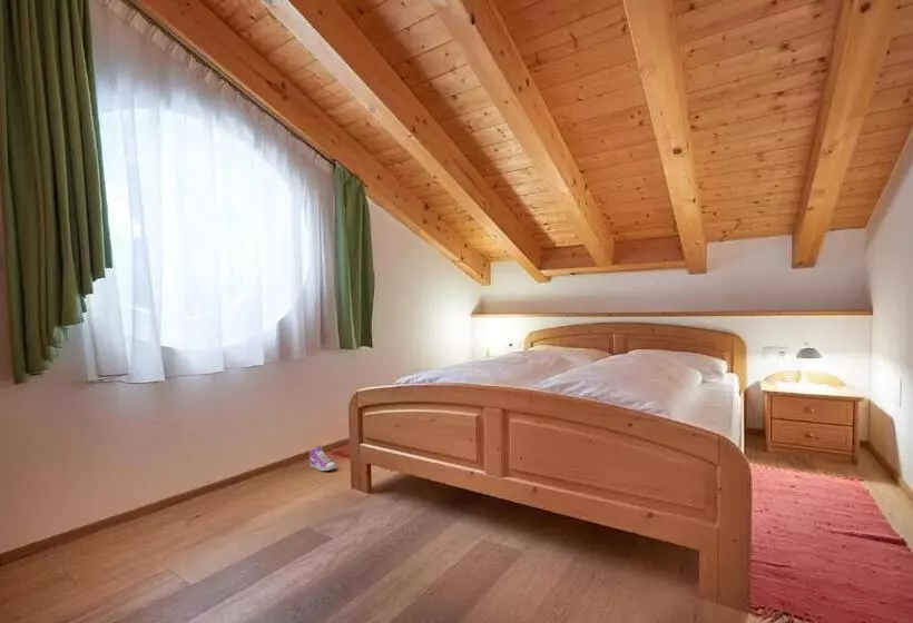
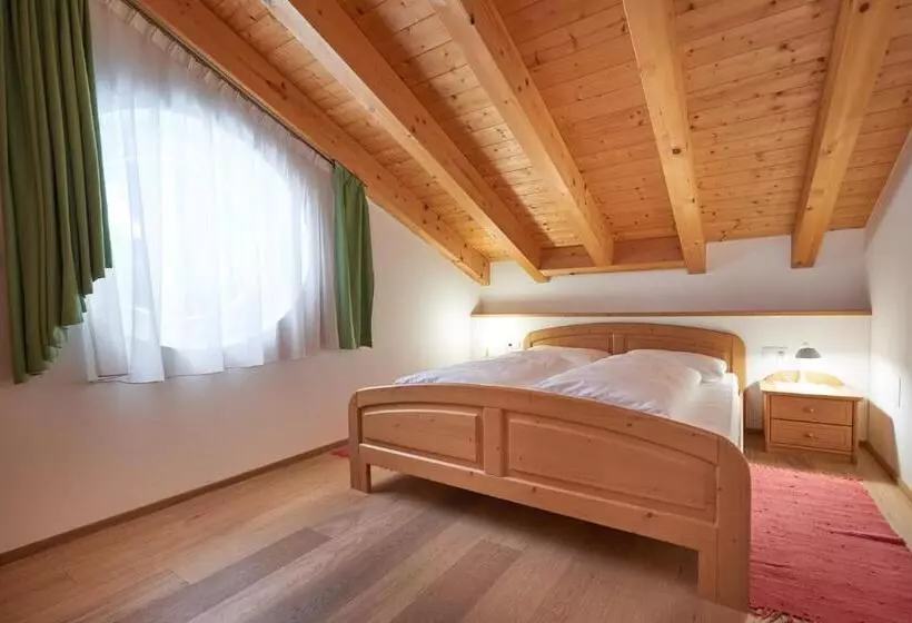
- sneaker (321, 457)
